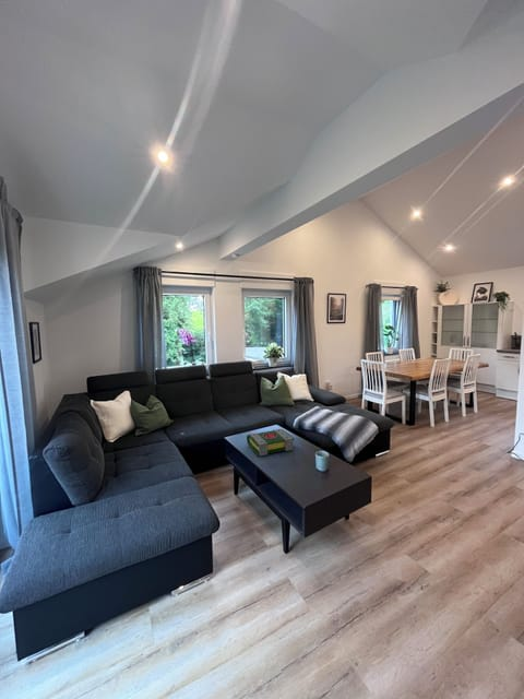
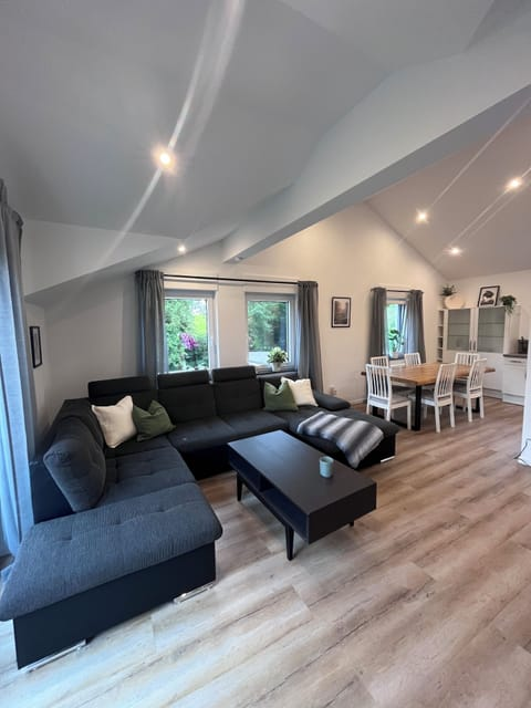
- book (270, 440)
